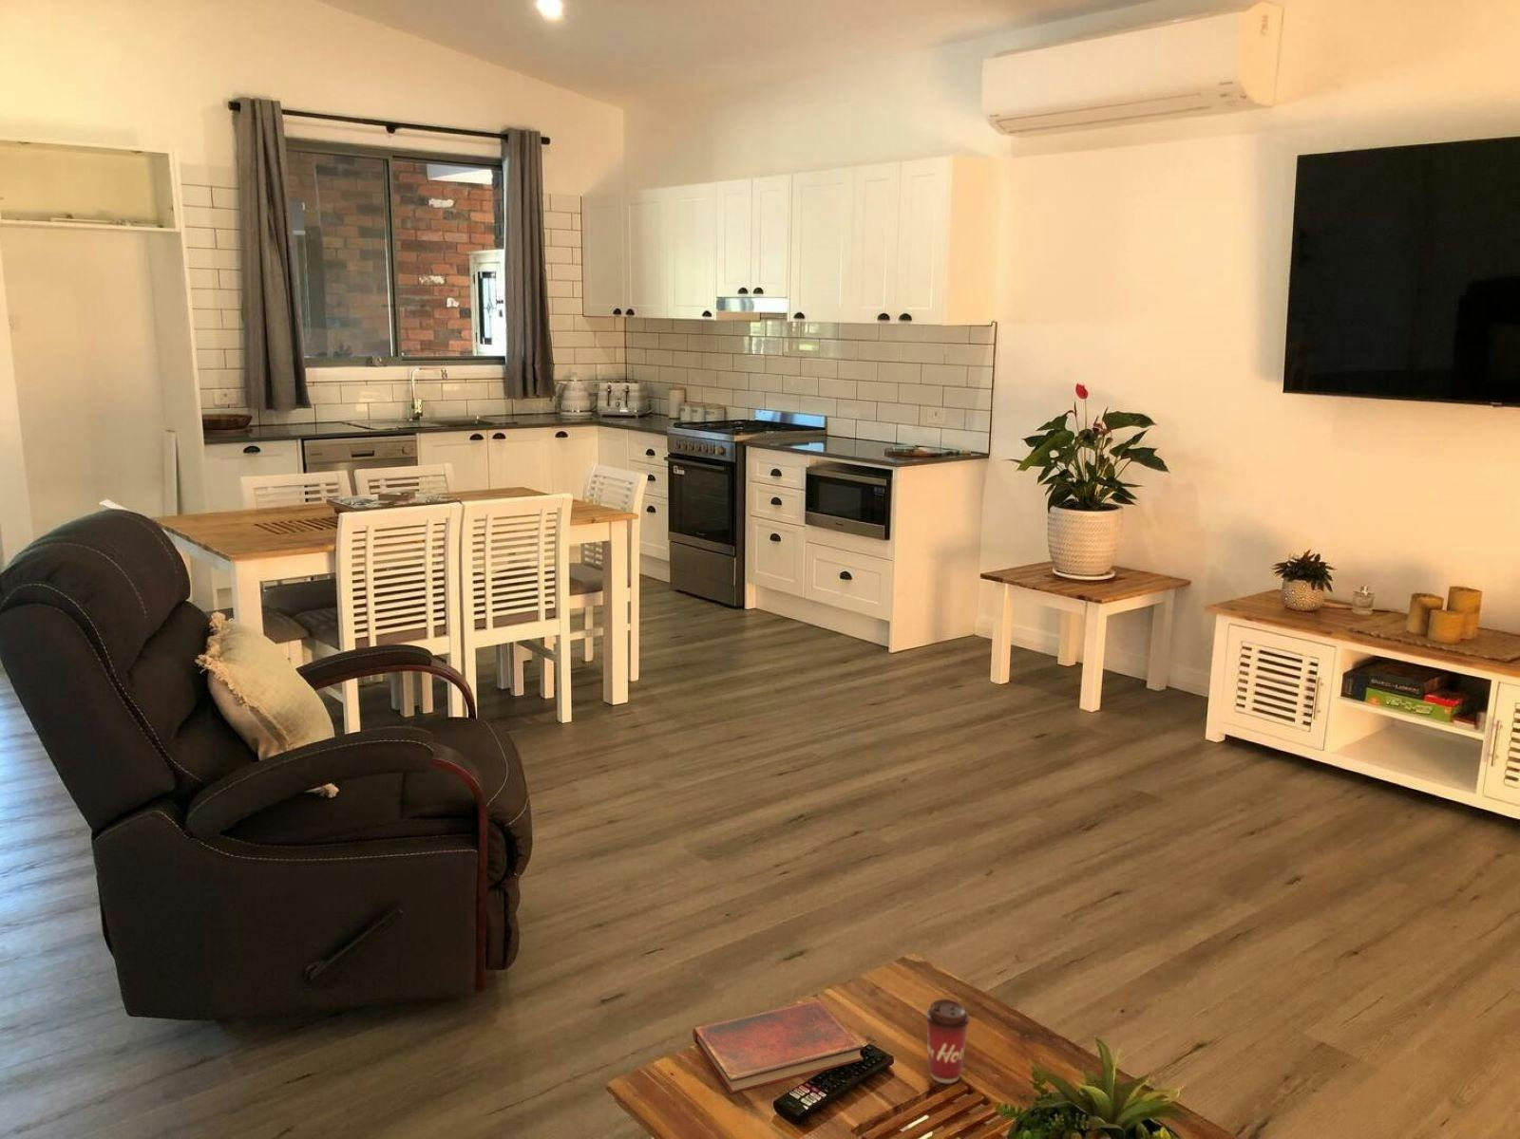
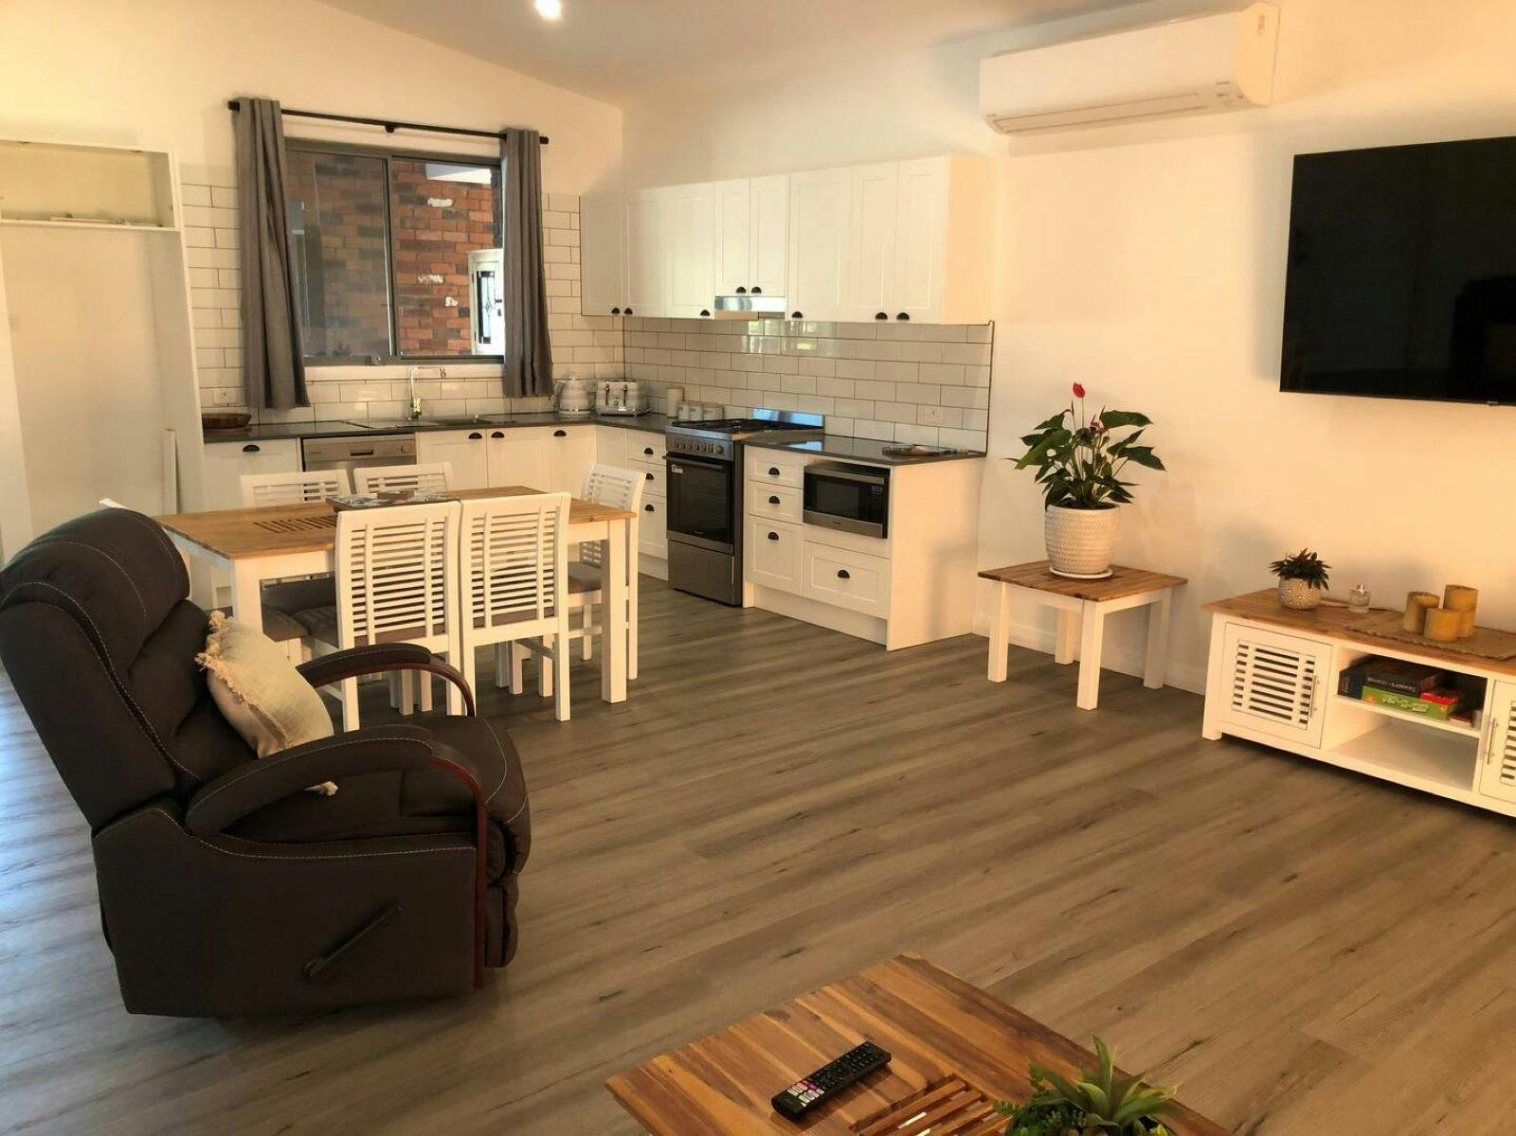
- coffee cup (947, 1041)
- diary (776, 1042)
